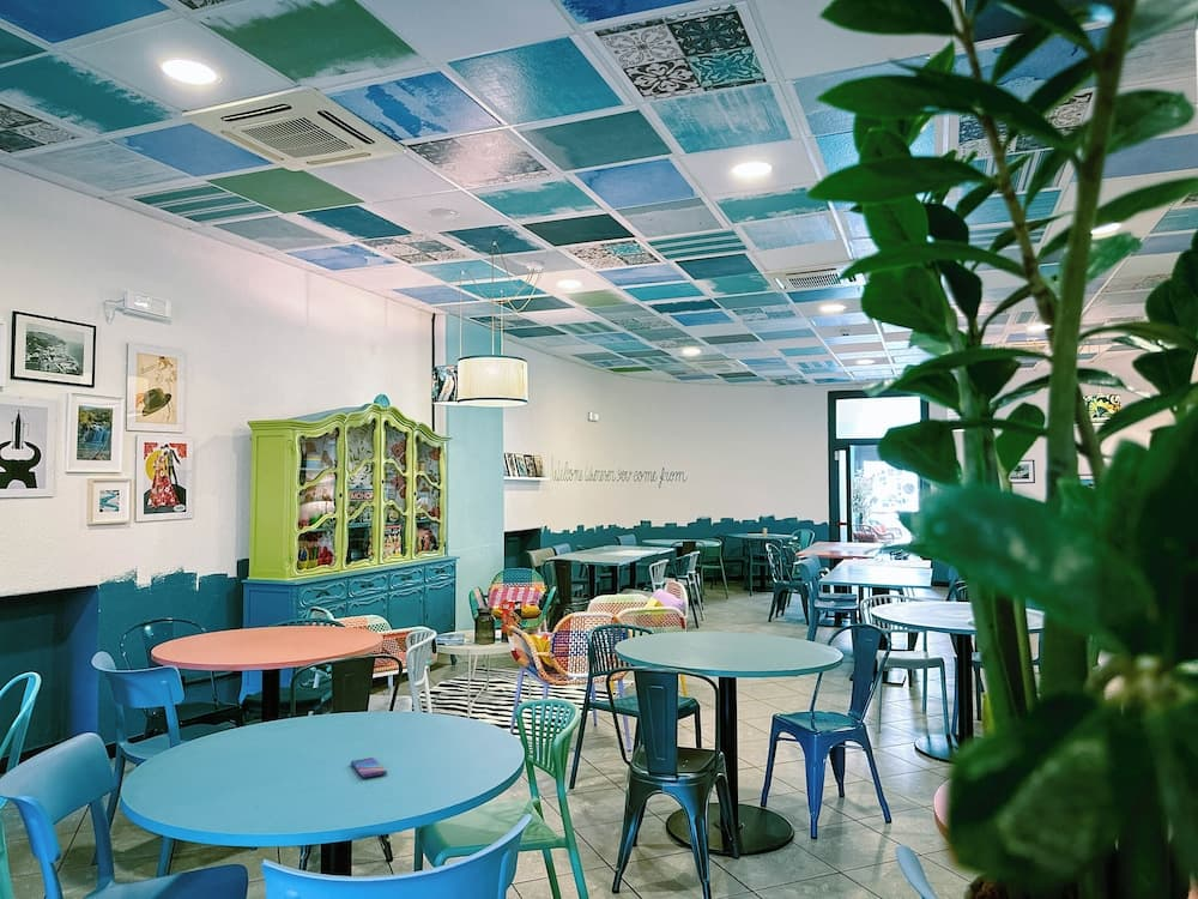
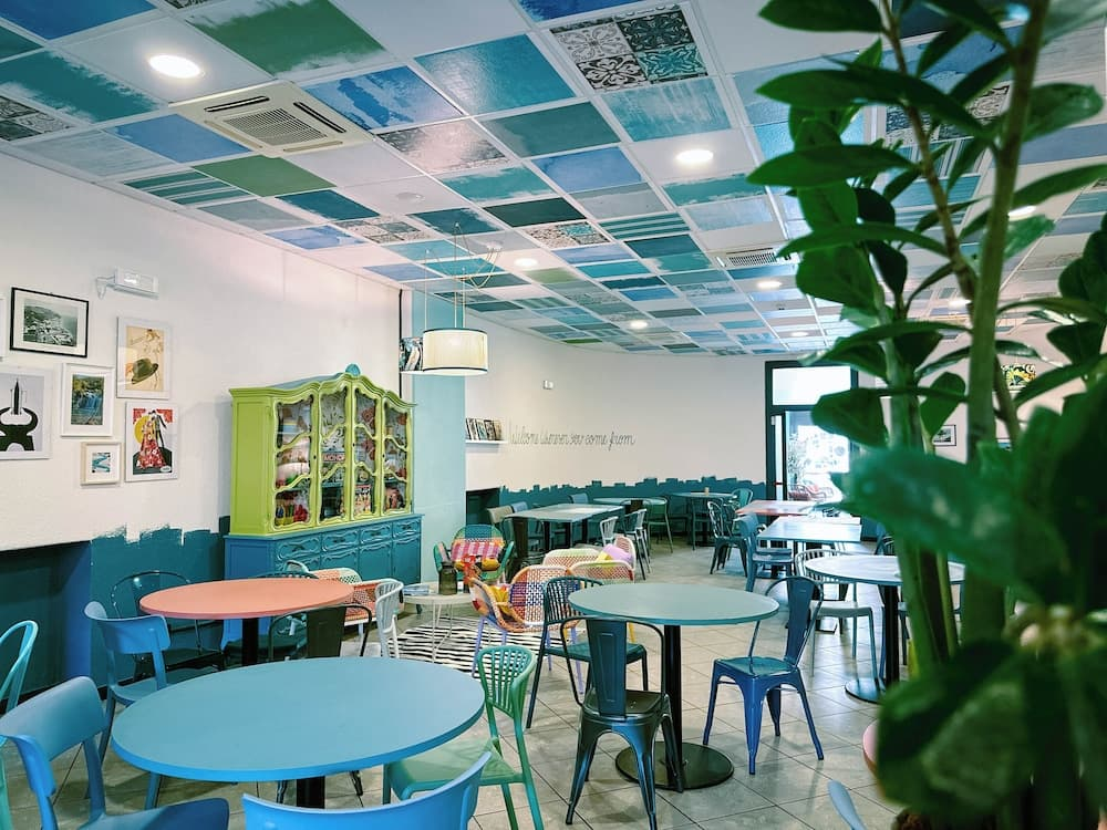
- smartphone (368, 767)
